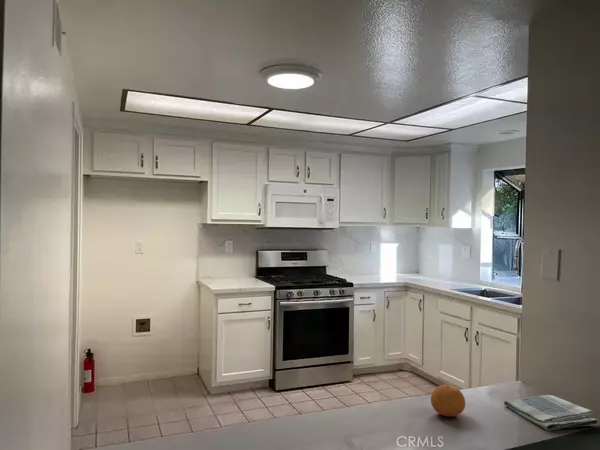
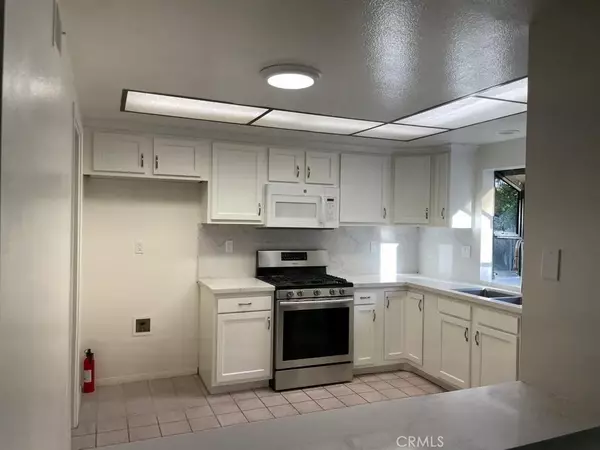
- fruit (447, 400)
- dish towel (549, 409)
